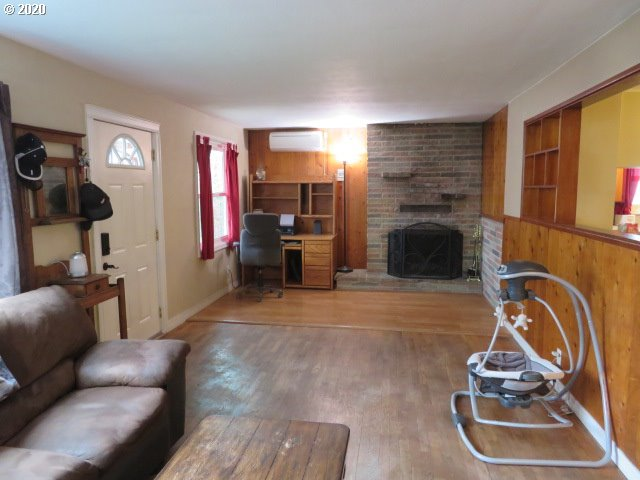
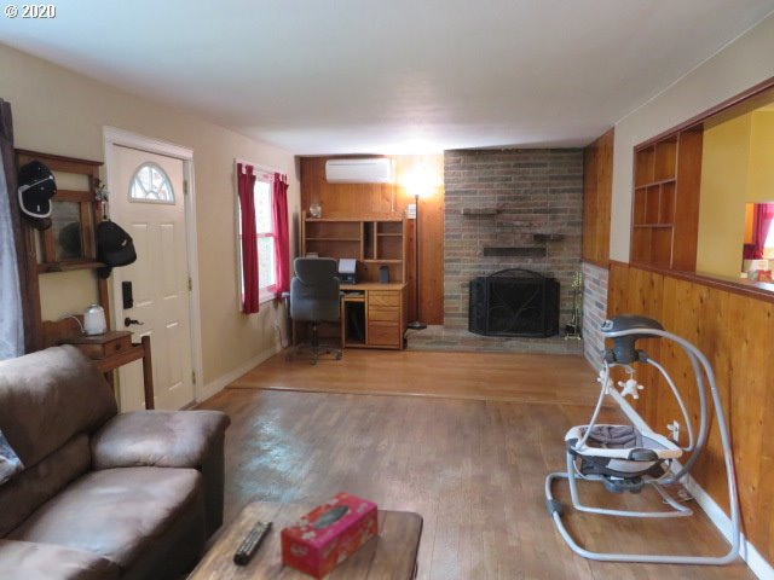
+ tissue box (331, 532)
+ remote control (254, 540)
